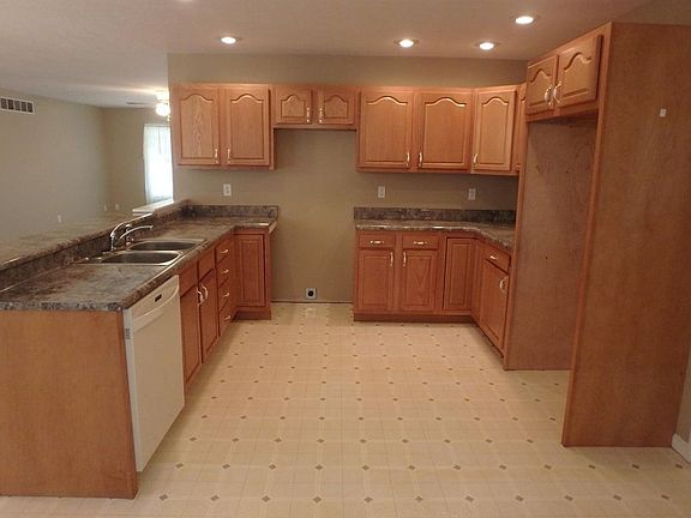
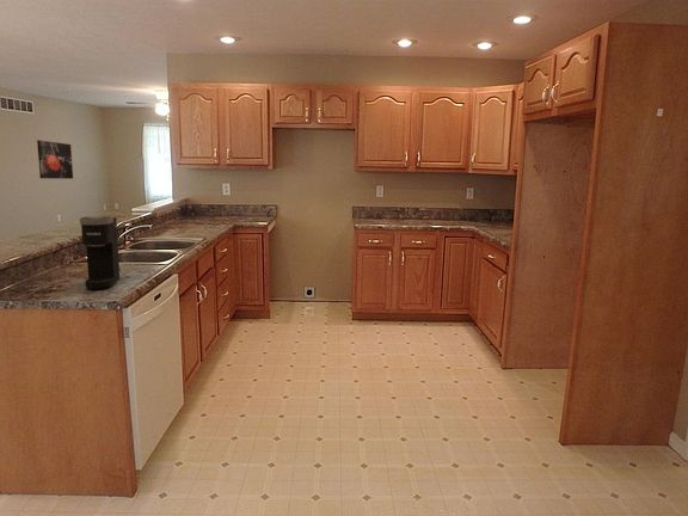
+ wall art (56, 160)
+ coffee maker (100, 250)
